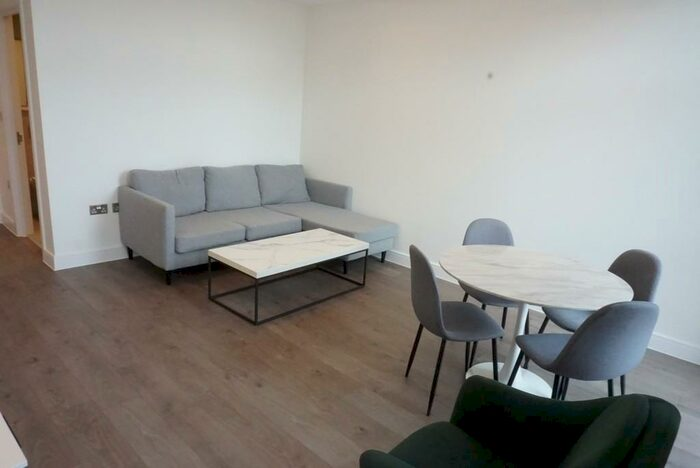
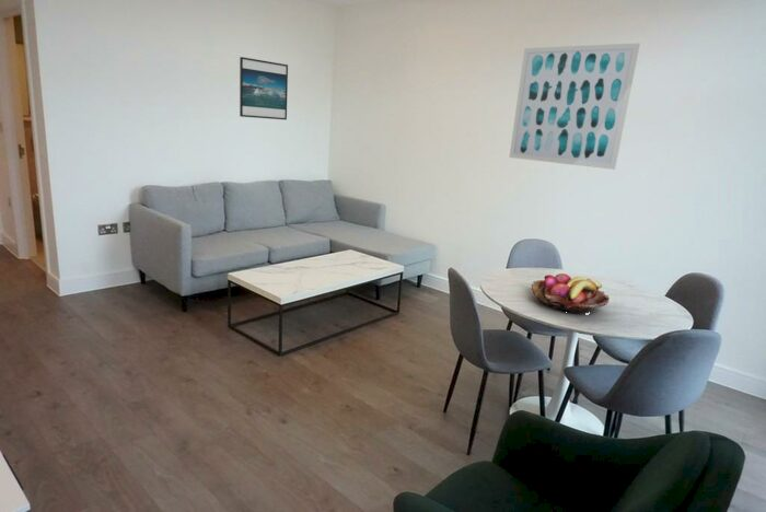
+ fruit basket (569, 291)
+ wall art (567, 106)
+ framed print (264, 90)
